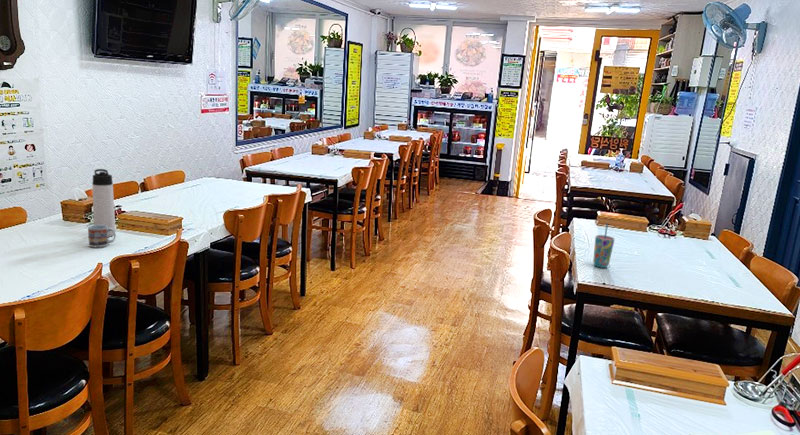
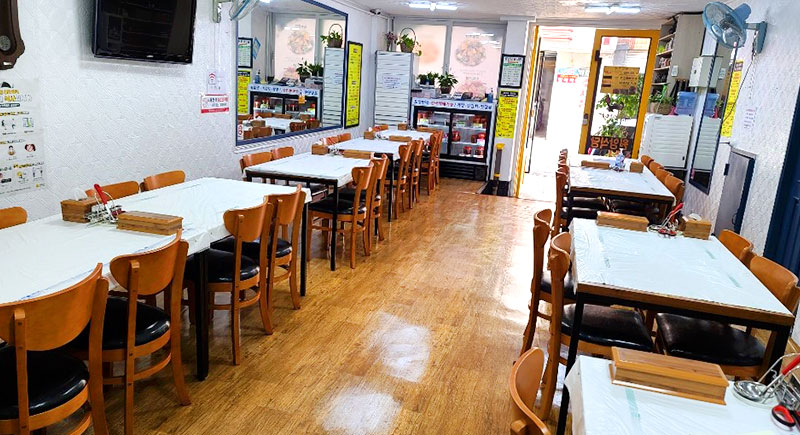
- cup (603, 244)
- cup (102, 235)
- thermos bottle (103, 202)
